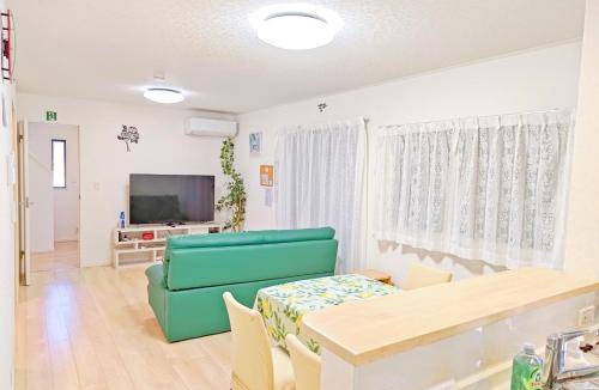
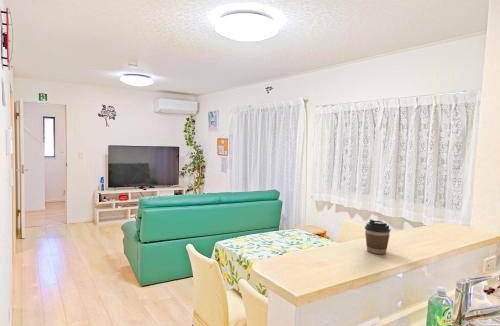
+ coffee cup (377, 235)
